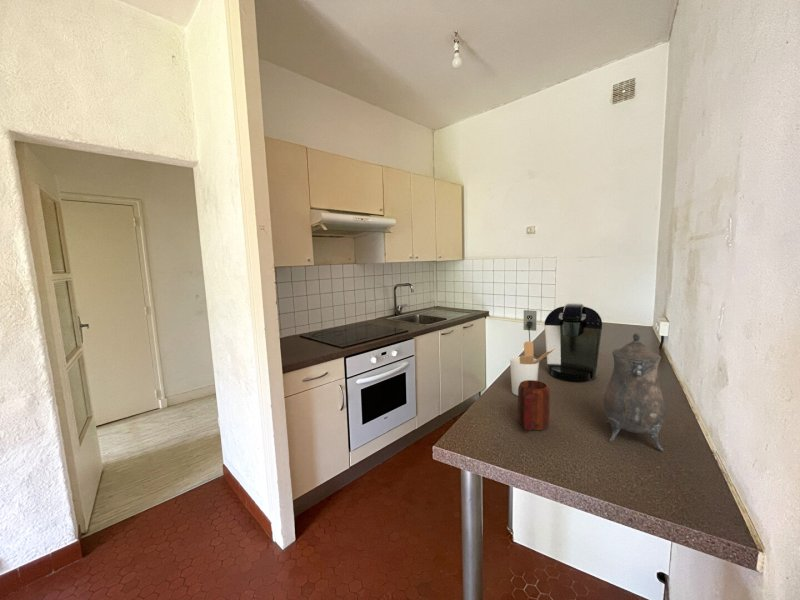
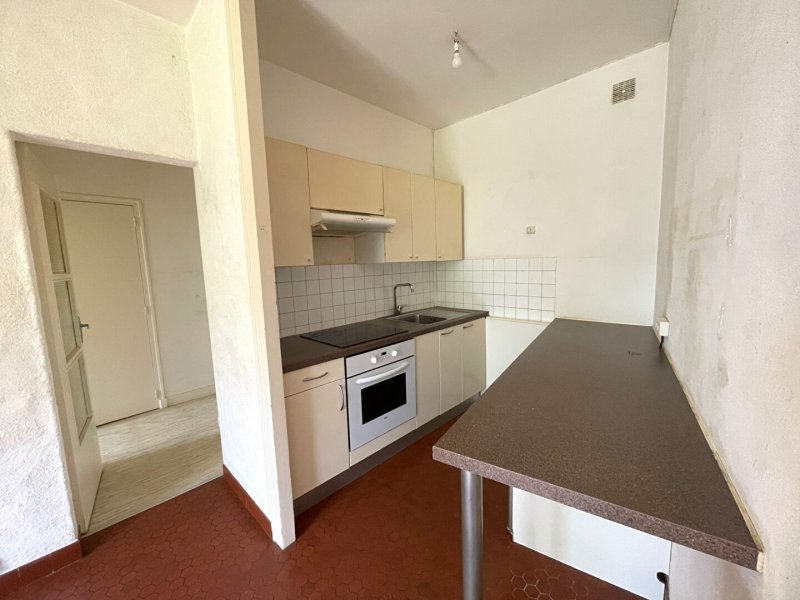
- coffee maker (557, 337)
- mug (531, 406)
- utensil holder (531, 369)
- teapot (634, 383)
